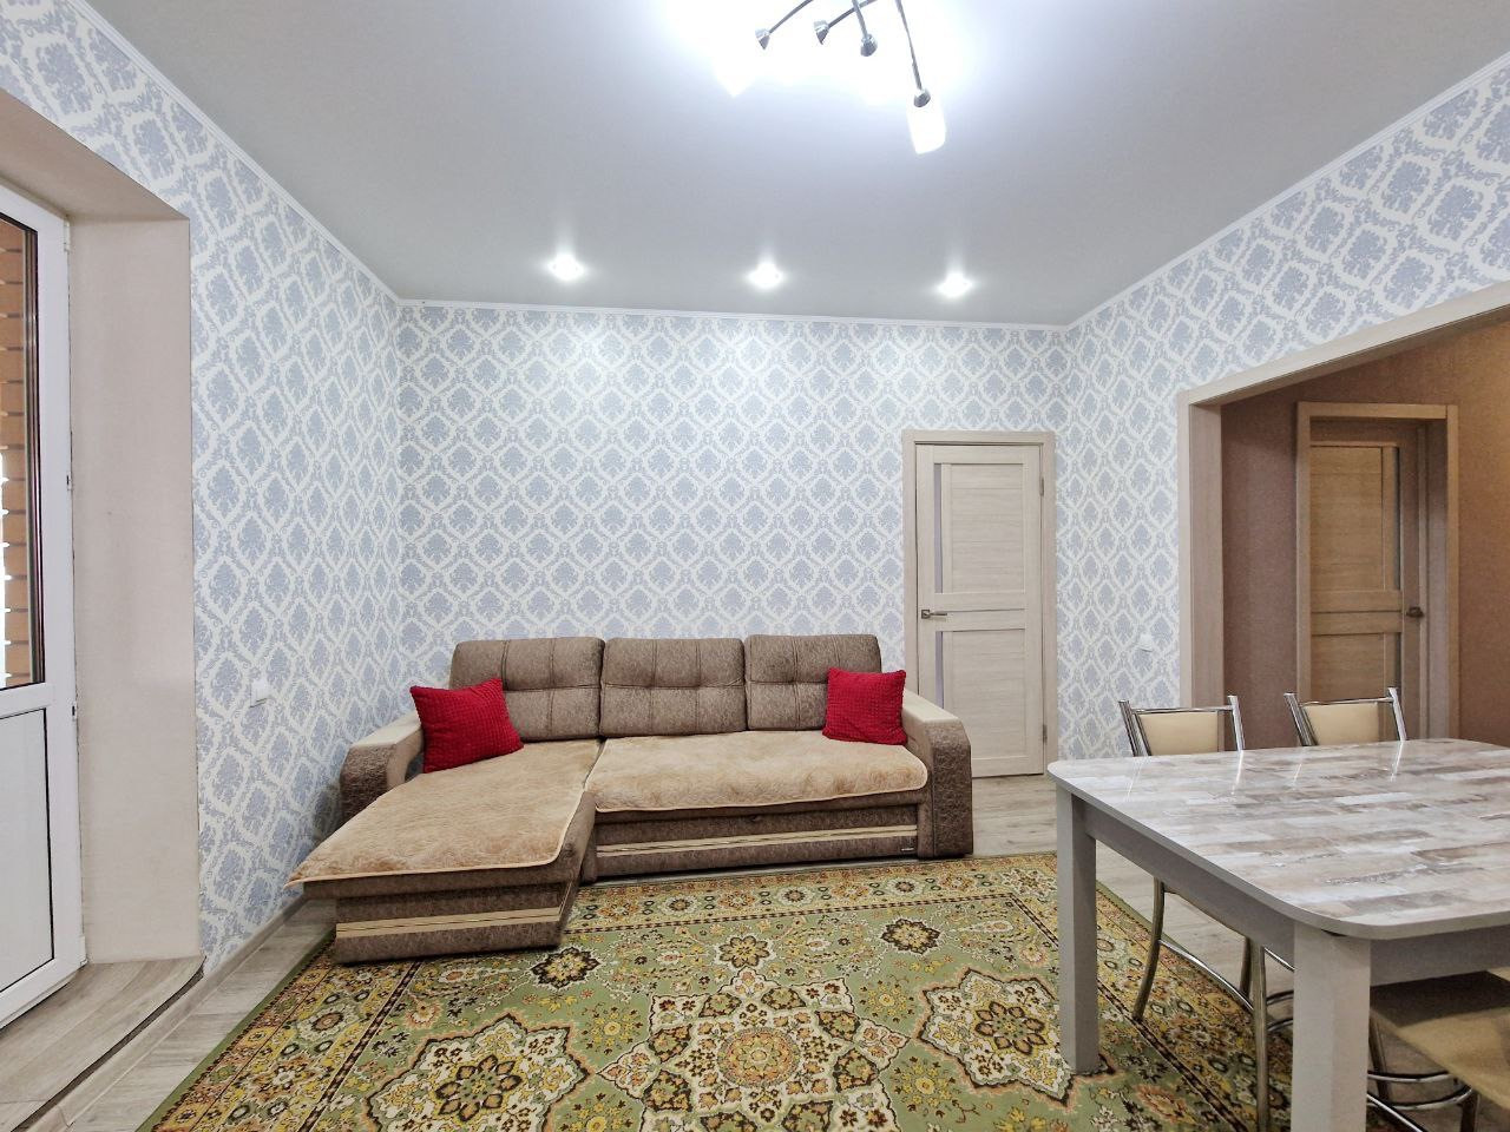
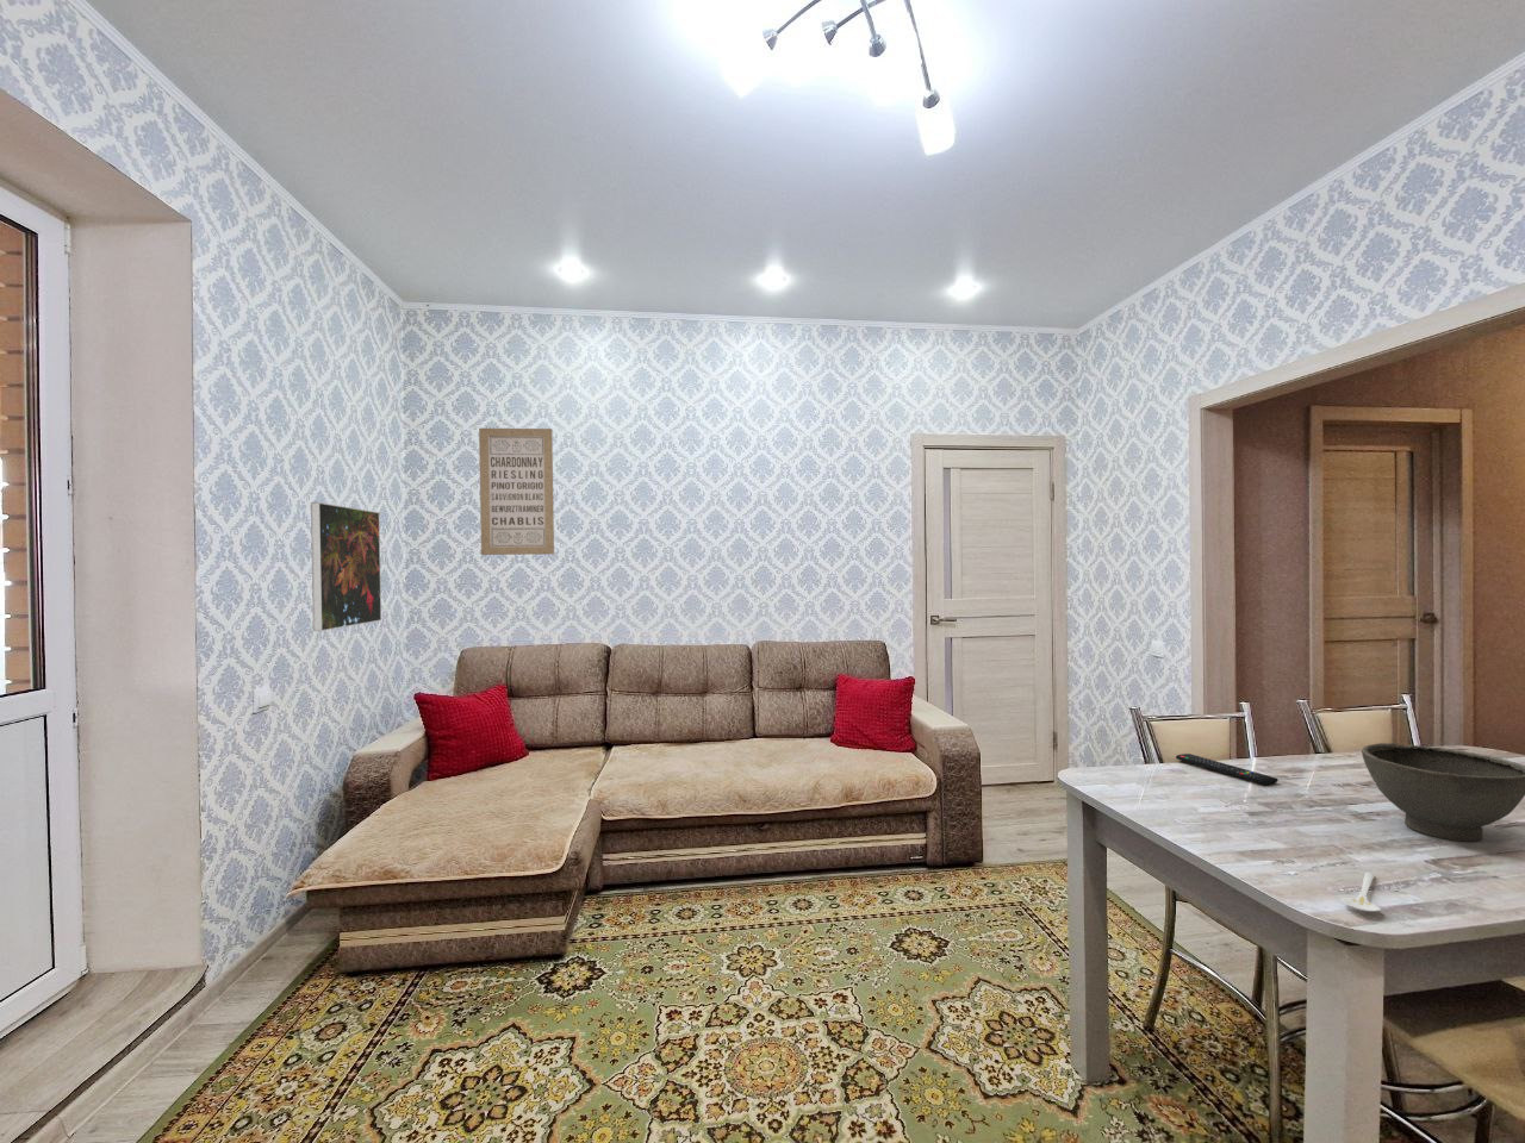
+ wall art (516, 491)
+ stirrer (1364, 890)
+ bowl (1442, 794)
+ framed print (349, 567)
+ remote control (1222, 768)
